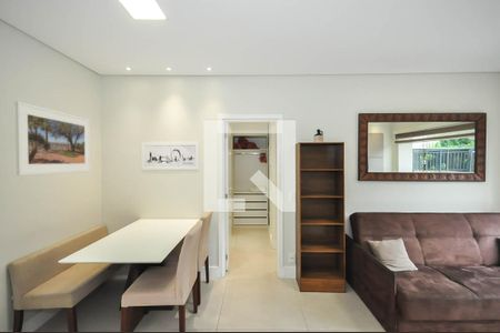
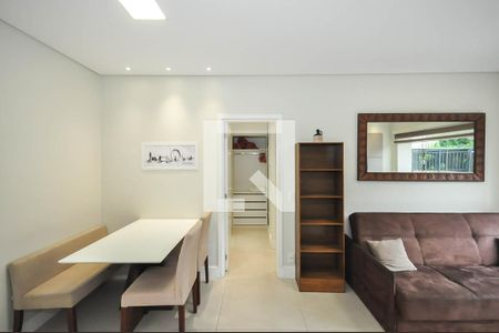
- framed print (59, 142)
